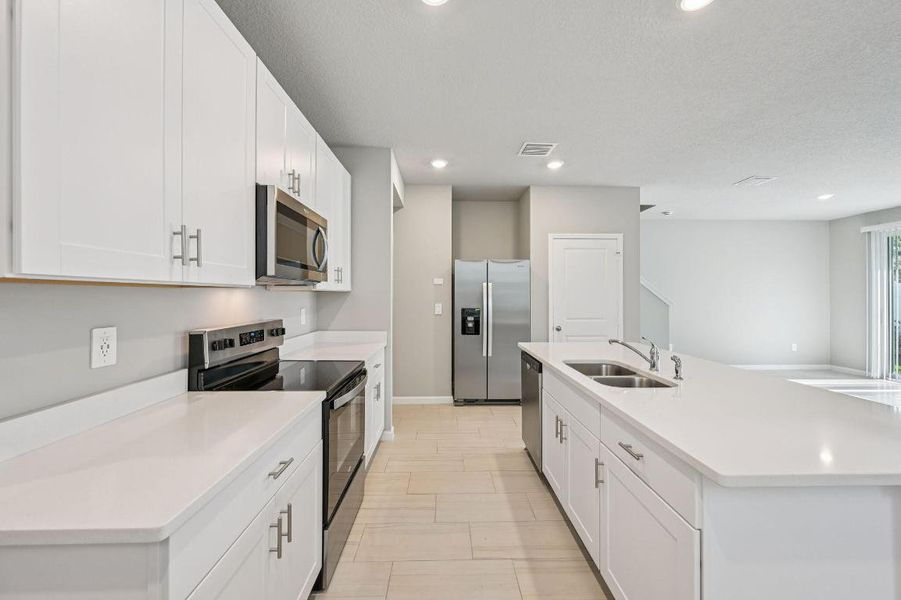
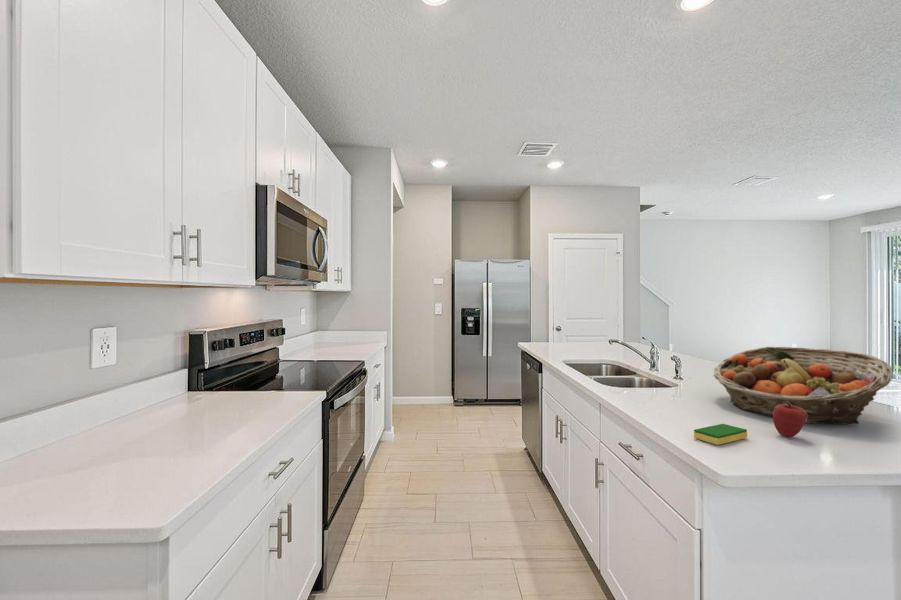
+ dish sponge (720, 433)
+ apple (789, 419)
+ fruit basket (793, 381)
